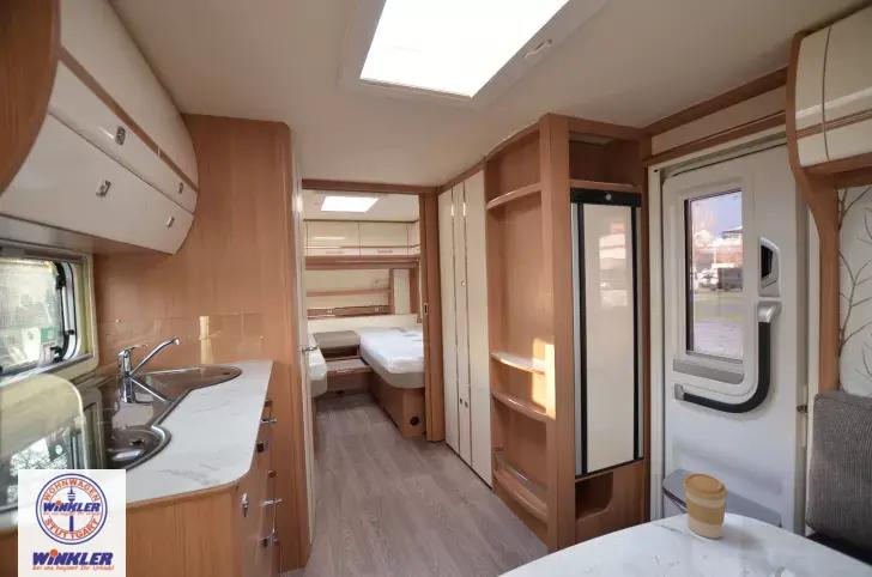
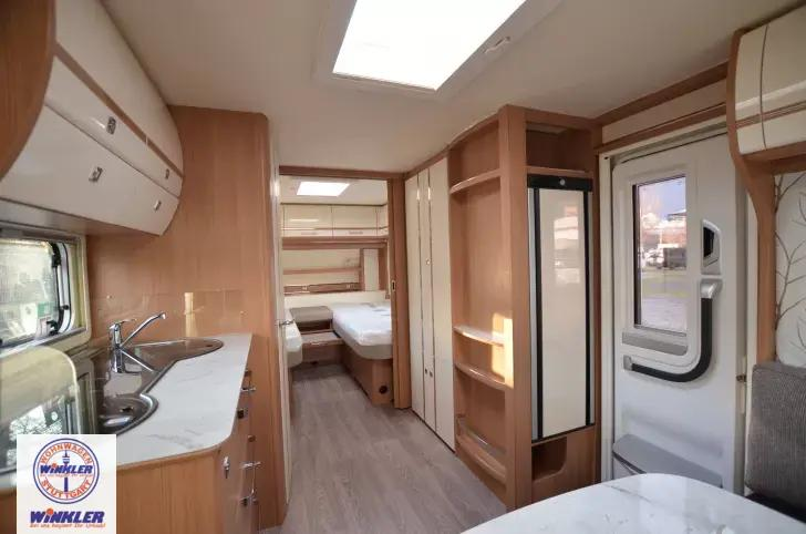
- coffee cup (704, 504)
